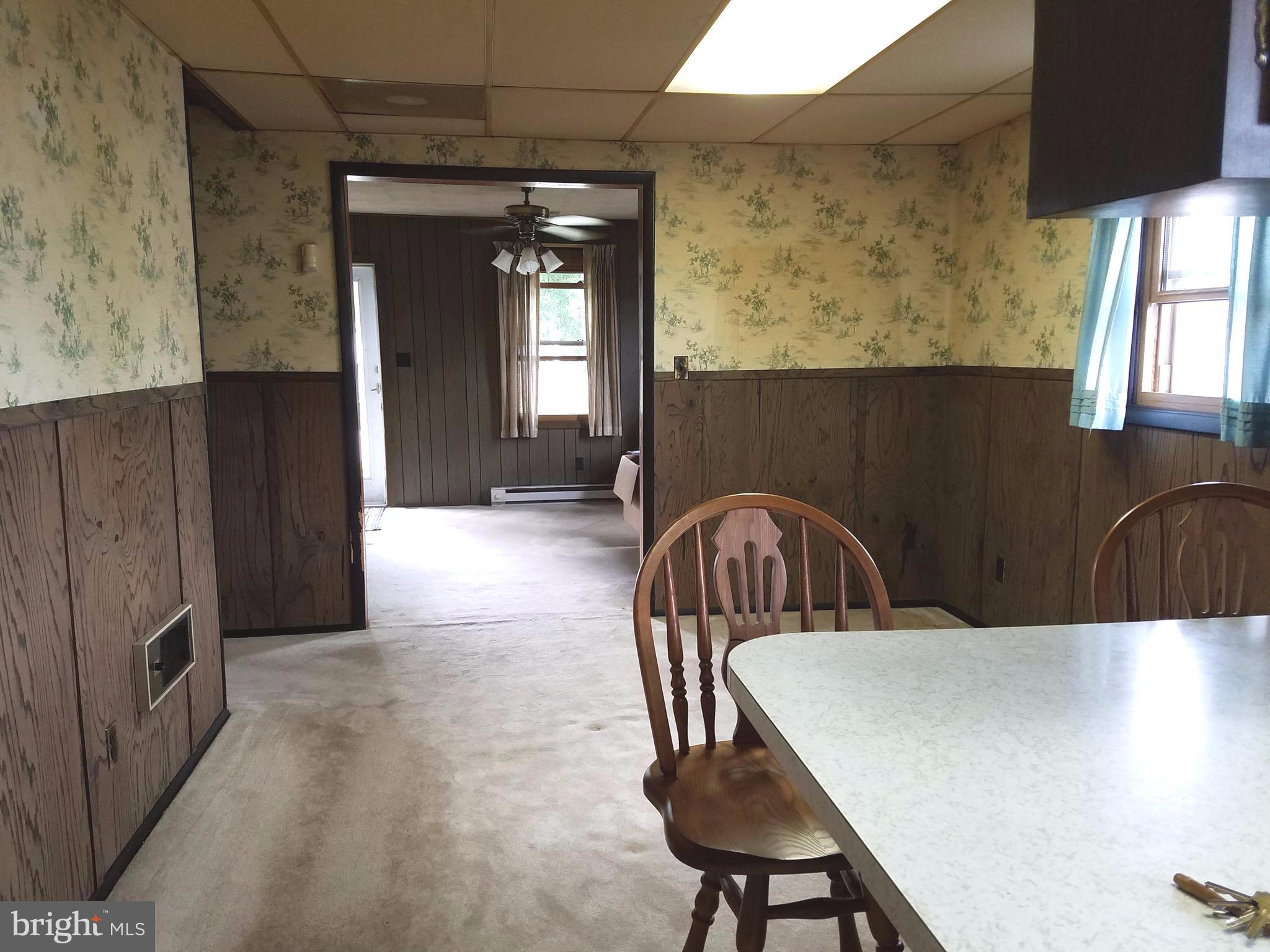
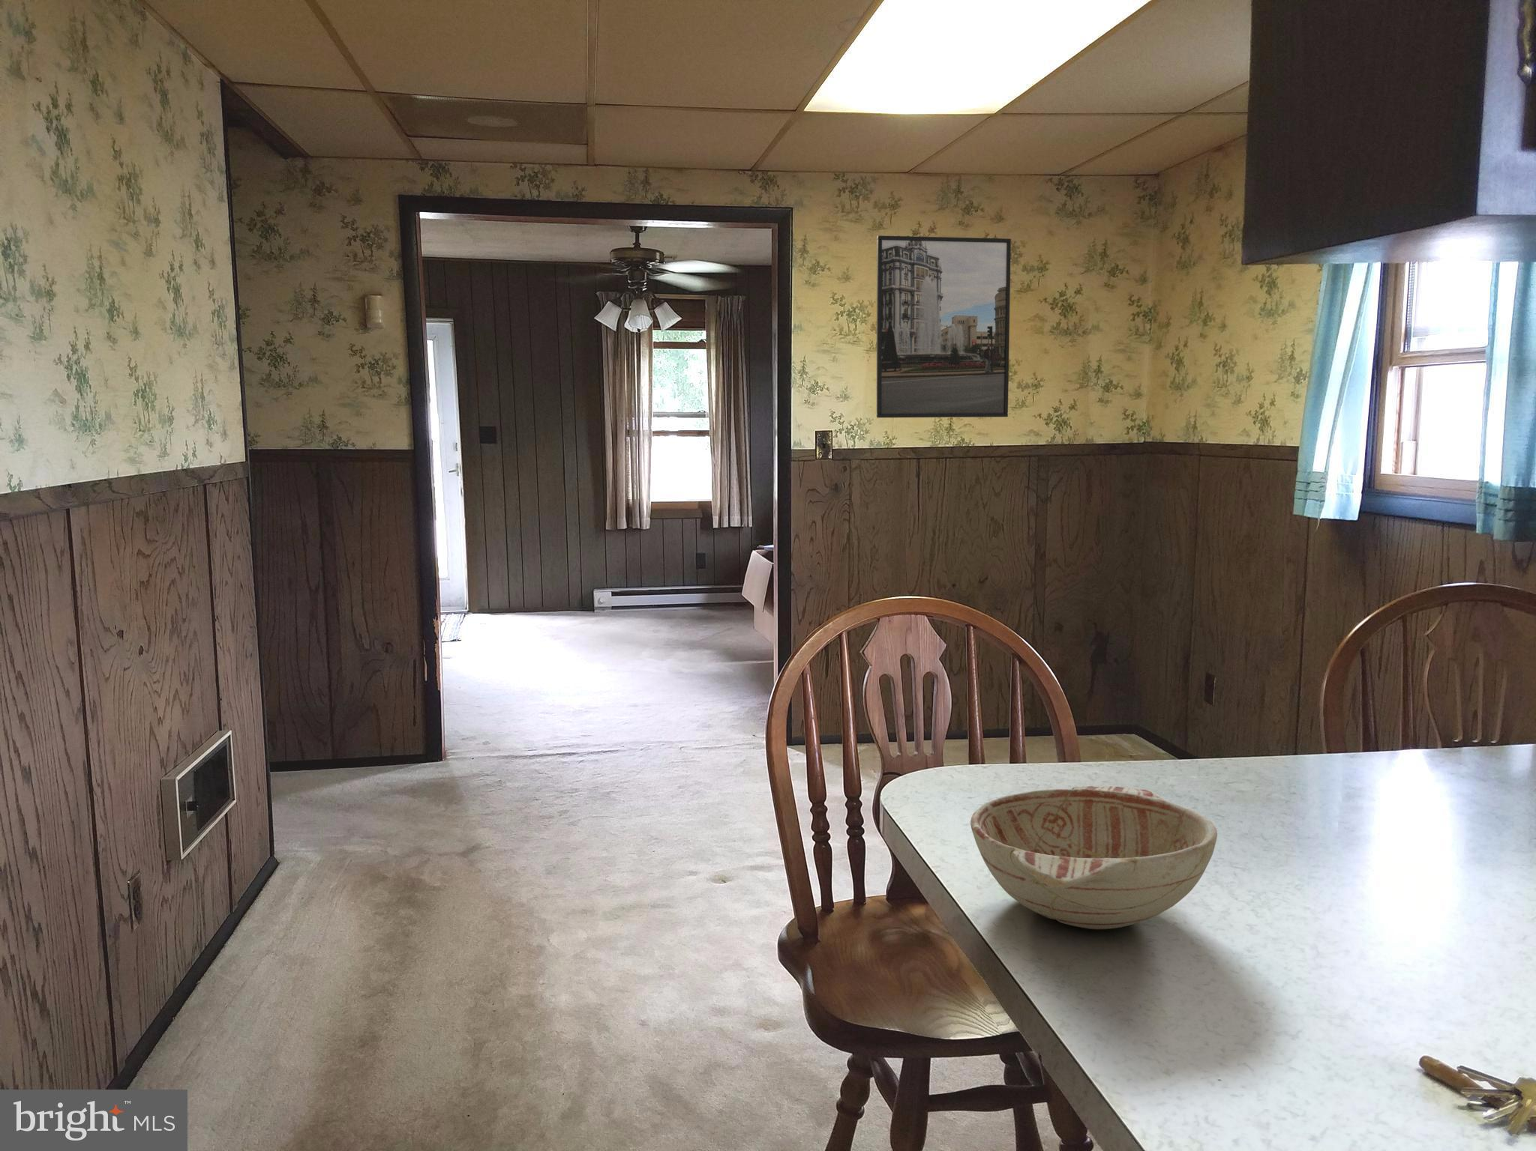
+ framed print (943, 328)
+ decorative bowl (1089, 861)
